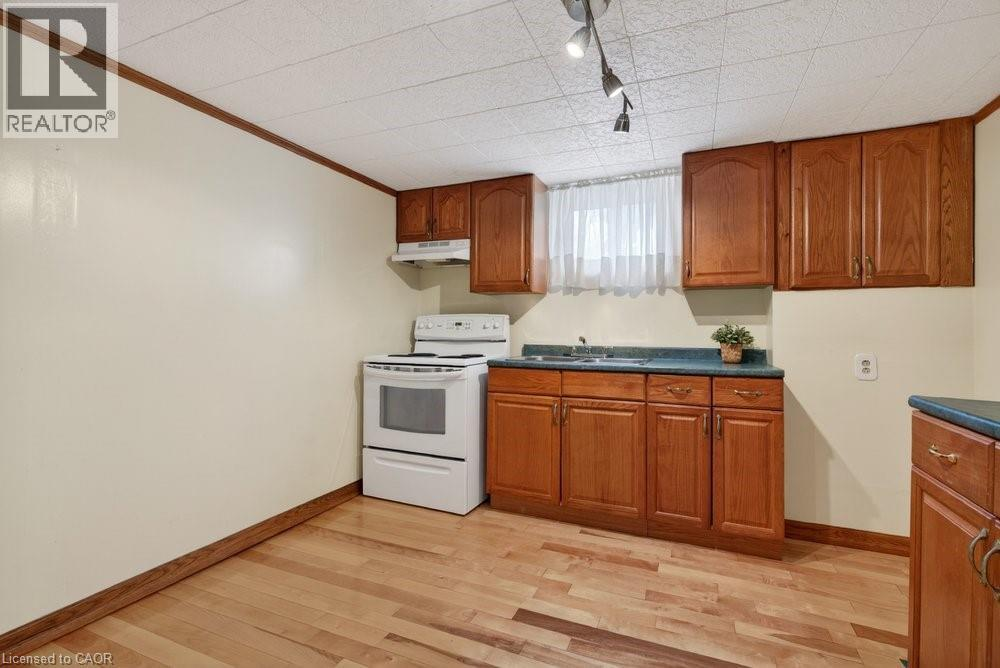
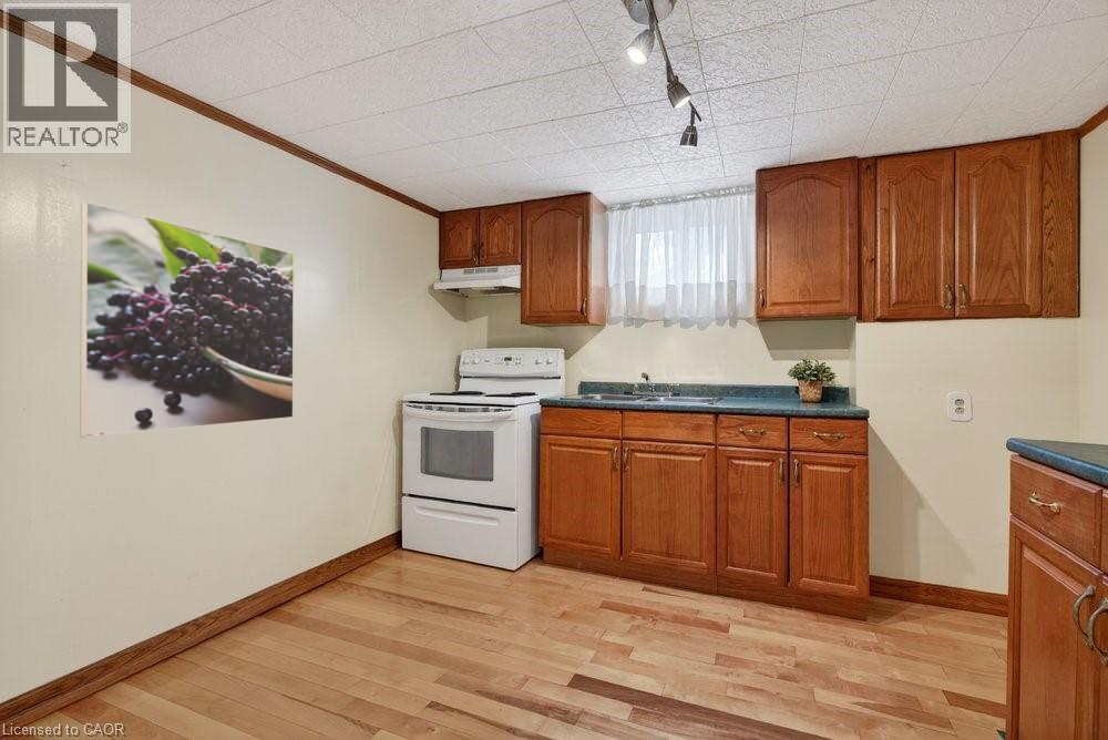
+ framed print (205, 328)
